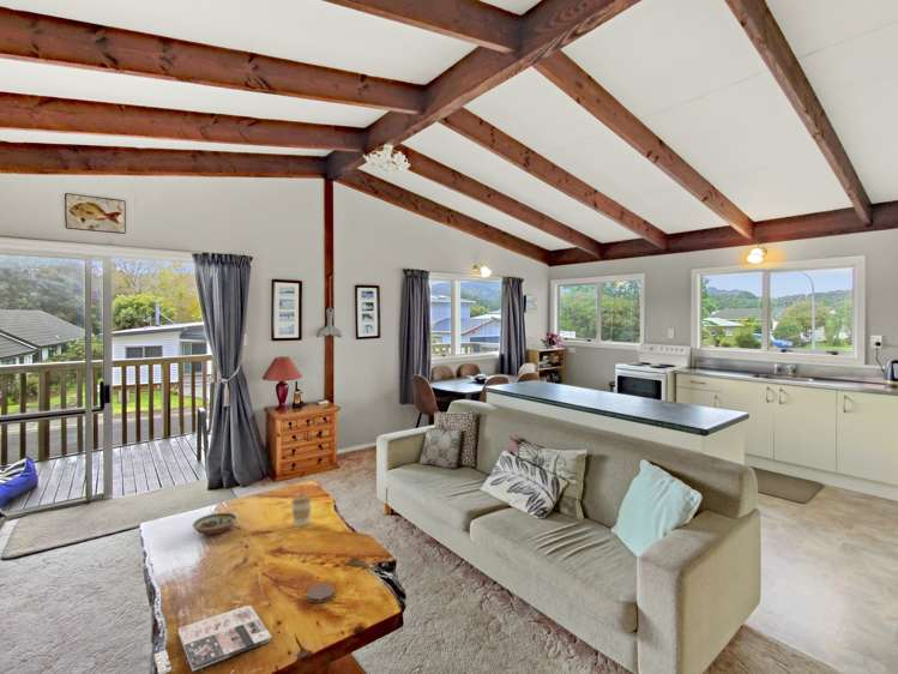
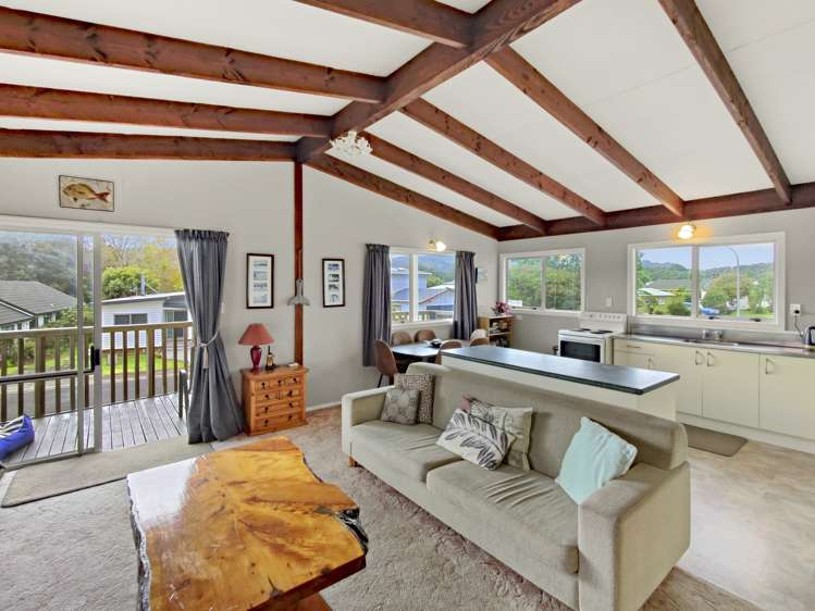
- coaster (320, 592)
- coffee cup (301, 510)
- decorative bowl (215, 524)
- magazine (211, 639)
